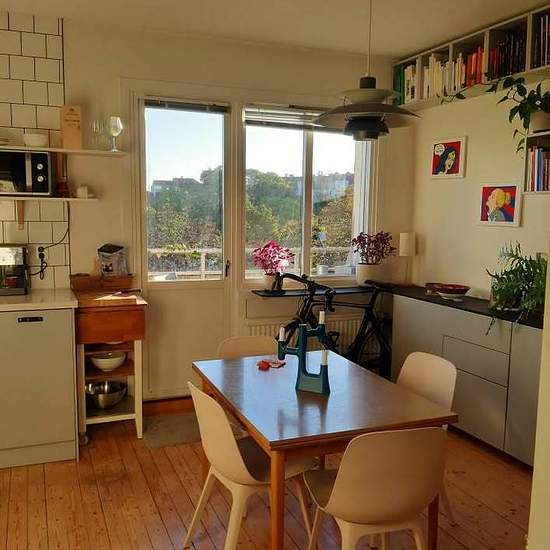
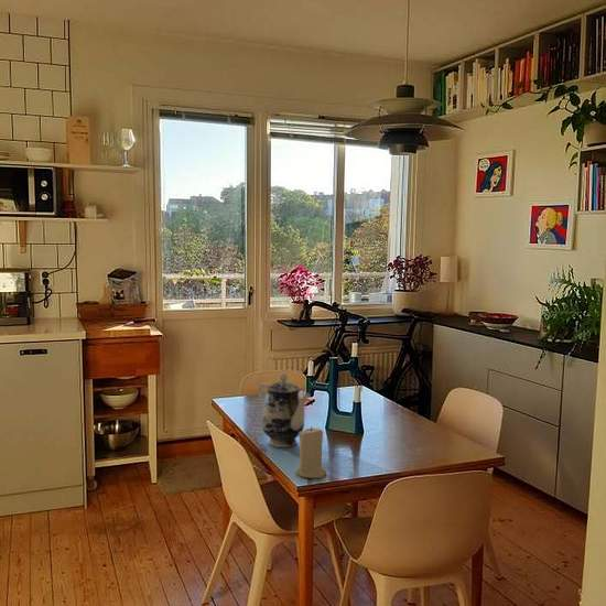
+ teapot (282, 408)
+ candle (311, 450)
